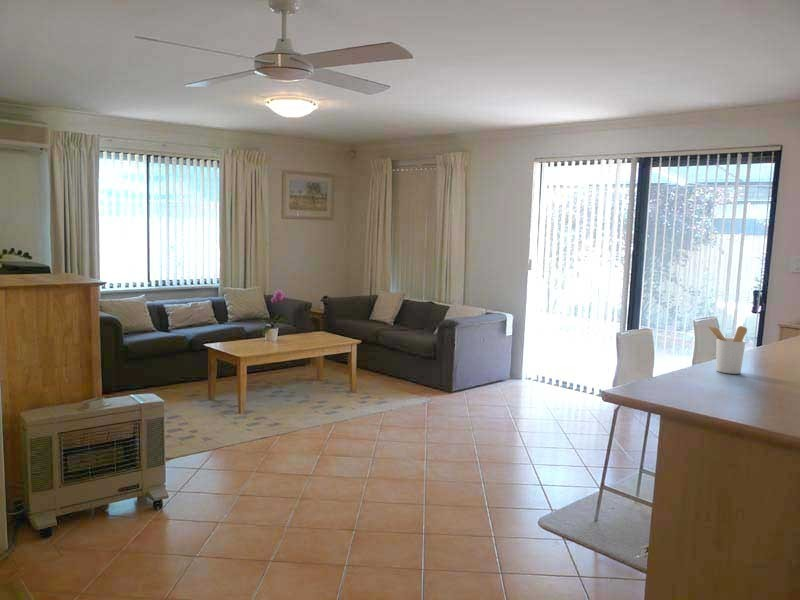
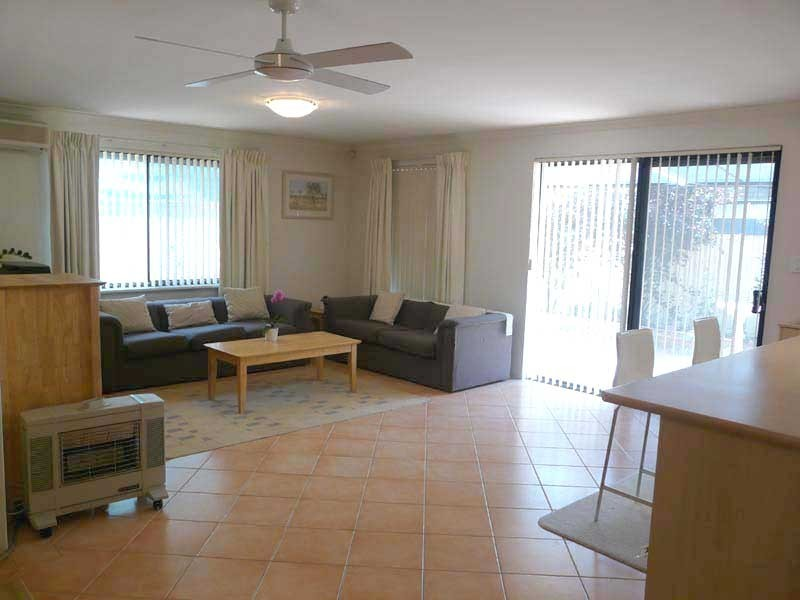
- utensil holder (724, 348)
